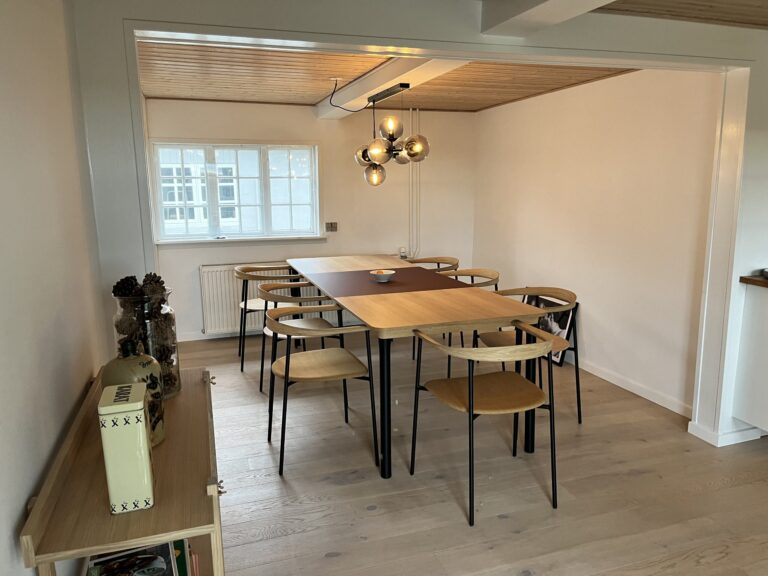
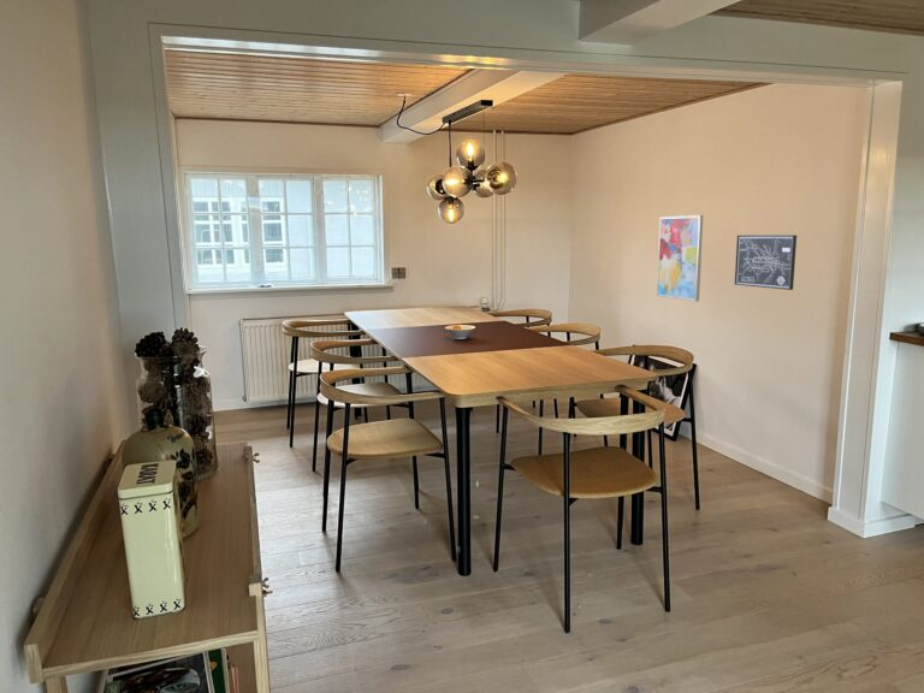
+ wall art (679, 257)
+ wall art (763, 261)
